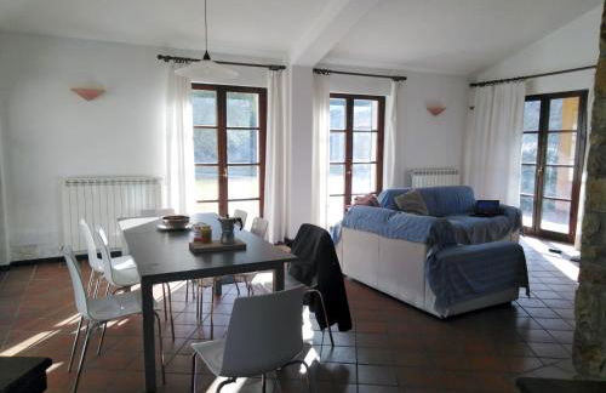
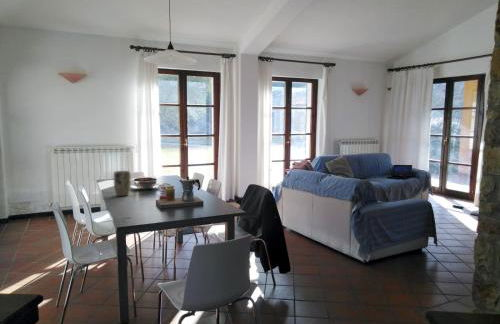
+ plant pot (122, 183)
